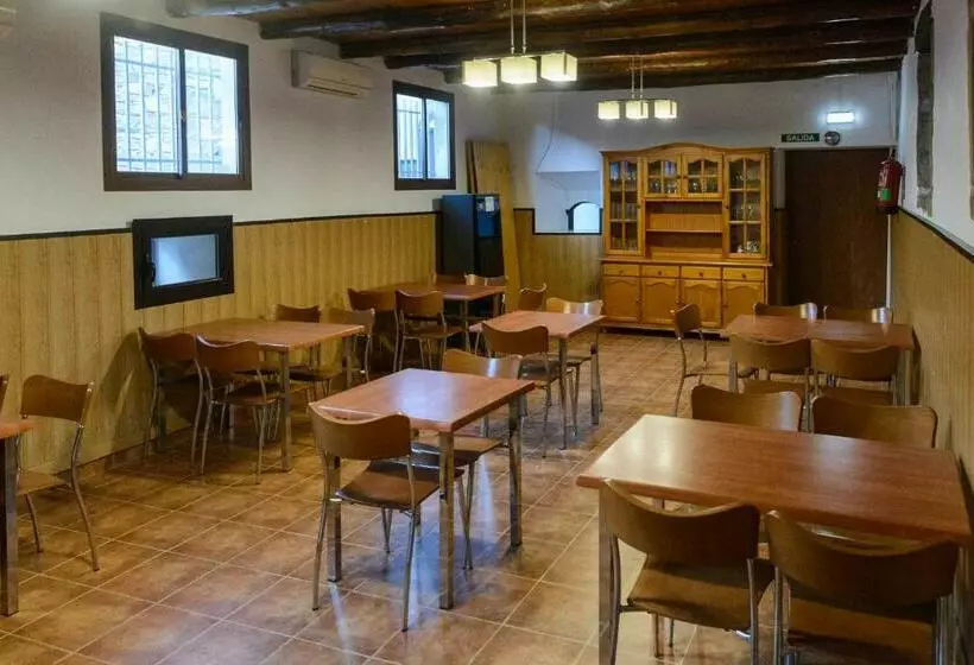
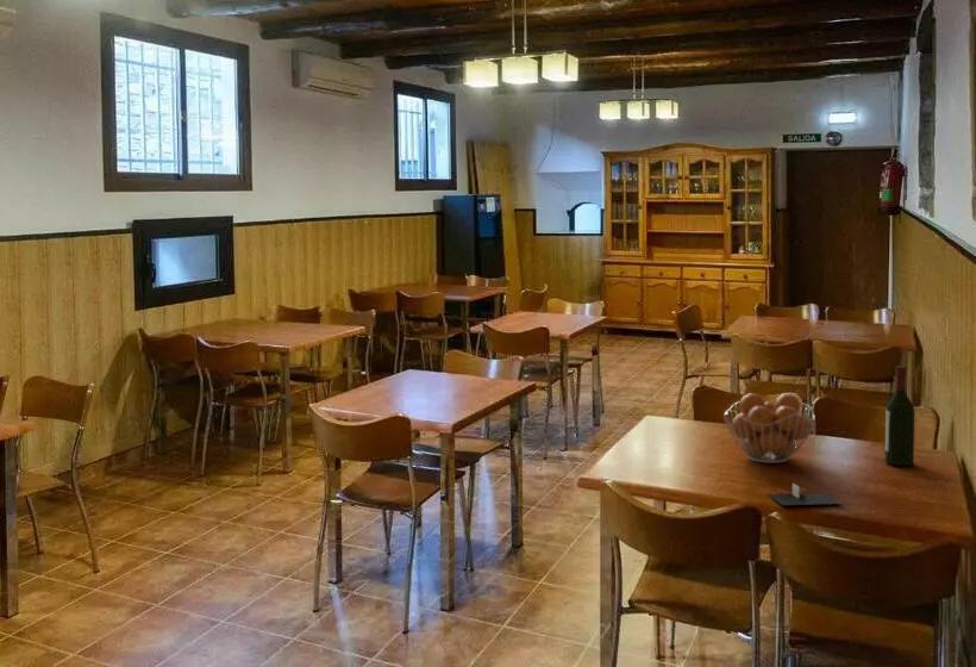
+ wine bottle (900, 414)
+ fruit basket (768, 426)
+ napkin holder (799, 490)
